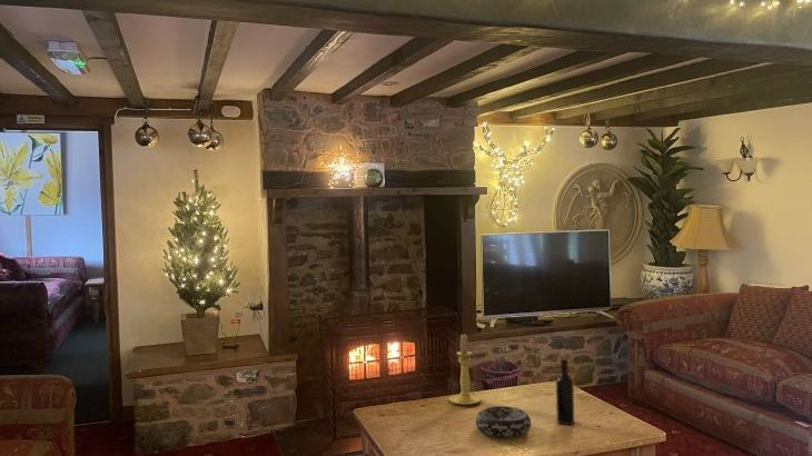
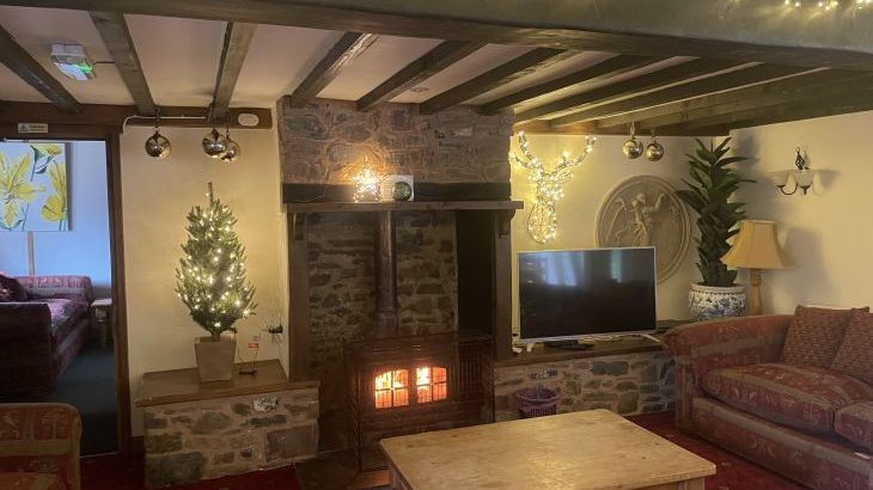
- candle holder (464, 367)
- wine bottle (564, 389)
- decorative bowl (503, 422)
